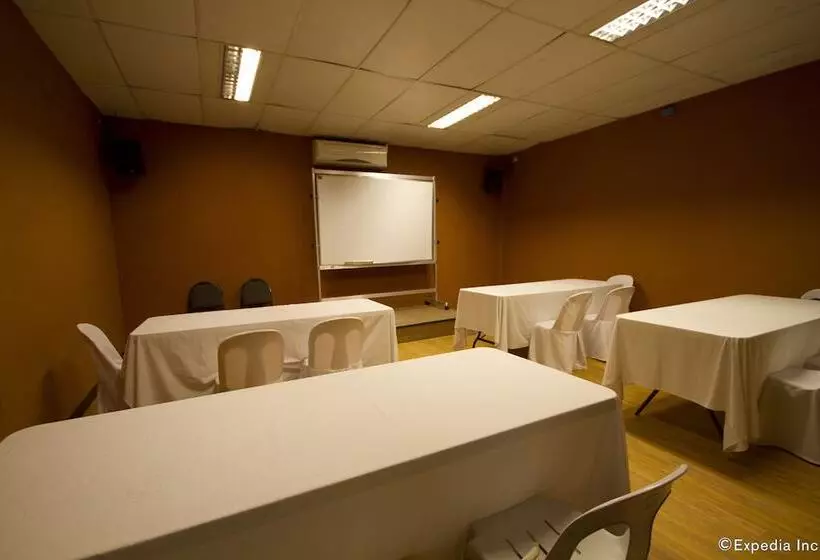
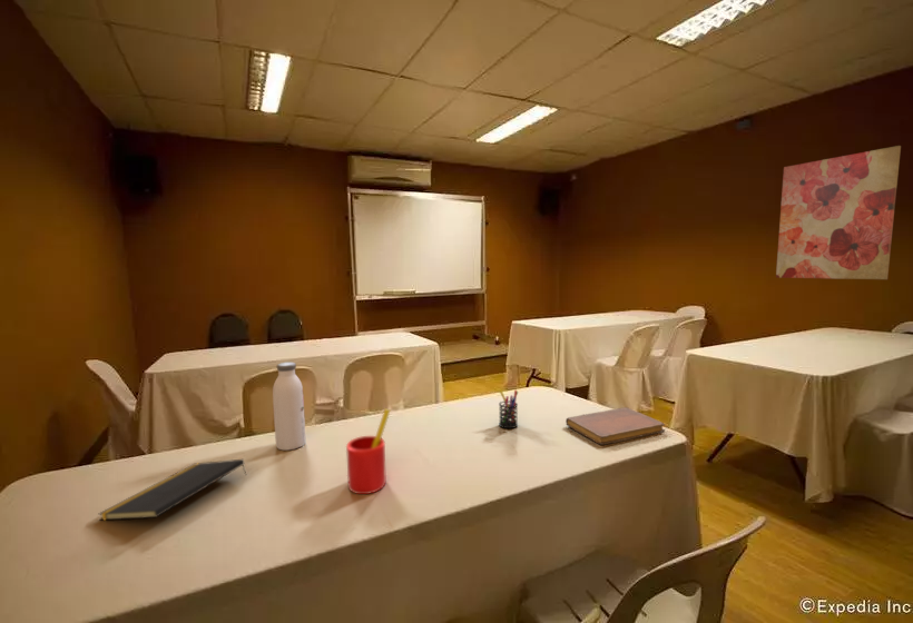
+ notepad (177, 486)
+ notebook (613, 424)
+ water bottle (288, 404)
+ wall art (831, 218)
+ pen holder (510, 406)
+ straw (370, 447)
